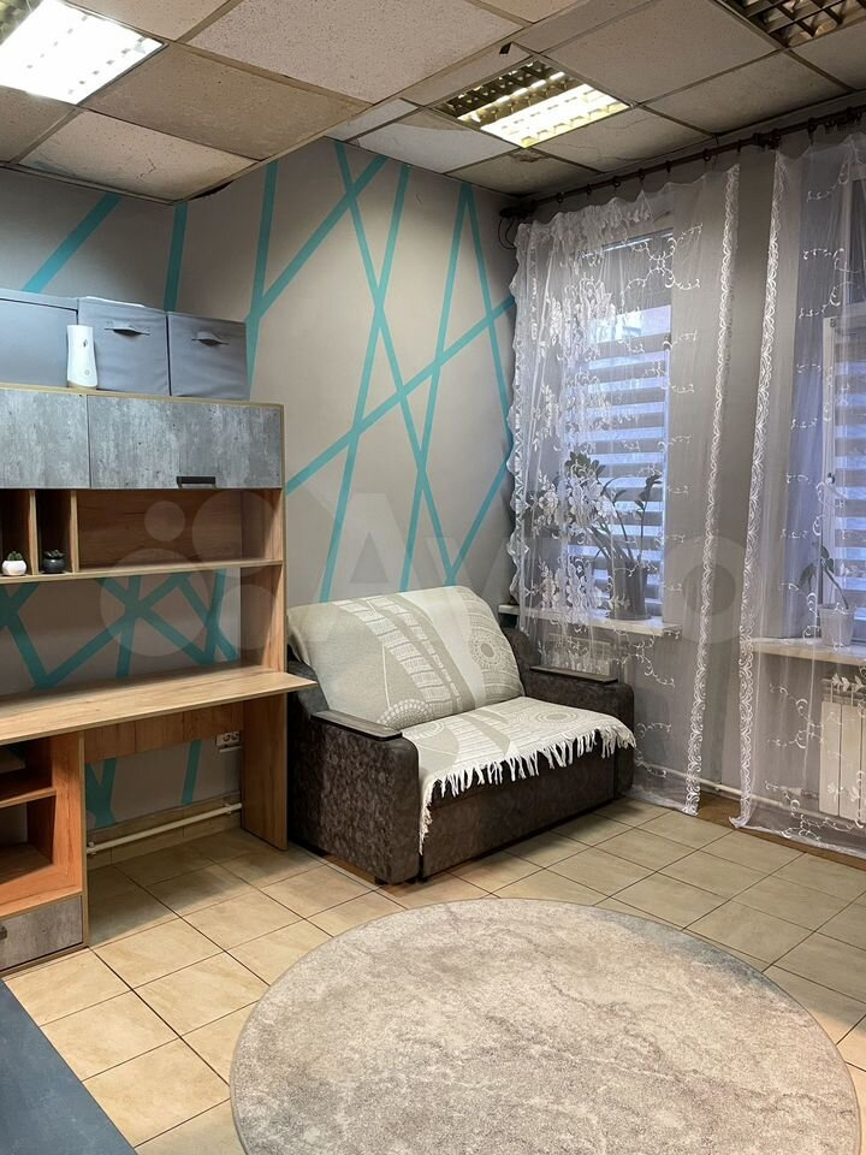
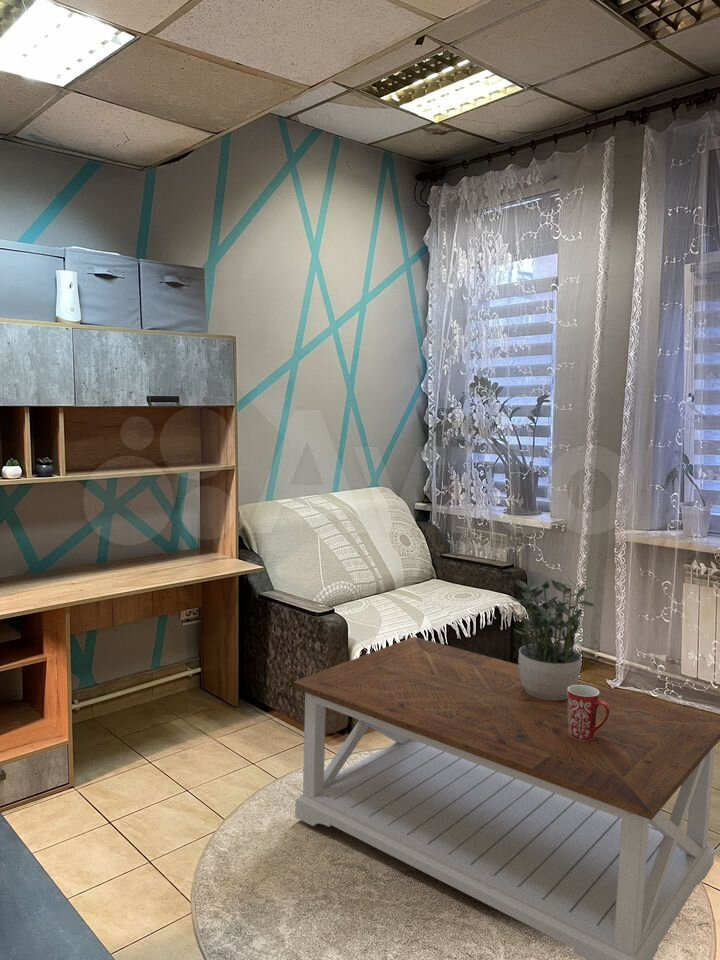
+ mug (587, 713)
+ coffee table (497, 771)
+ potted plant (551, 634)
